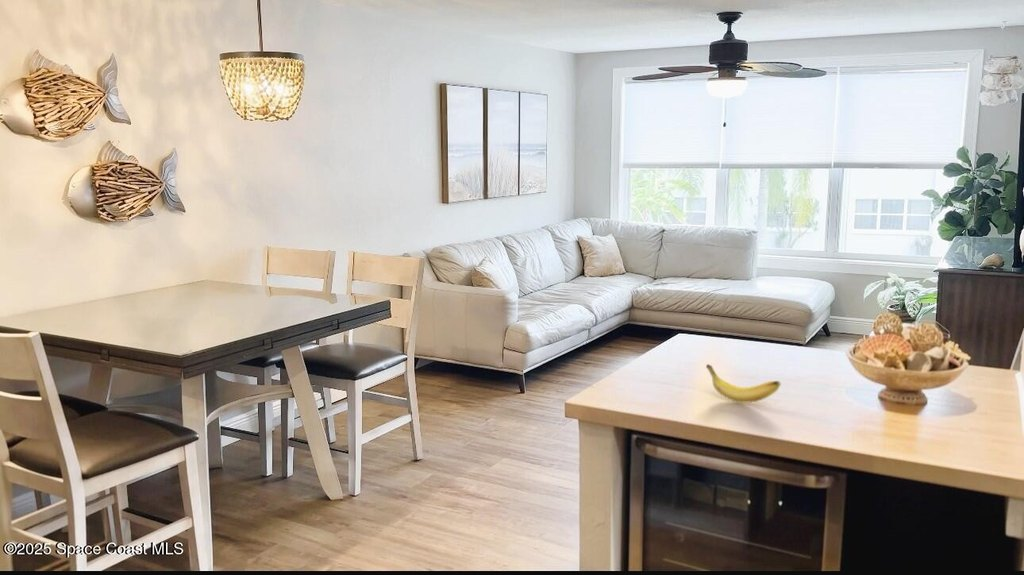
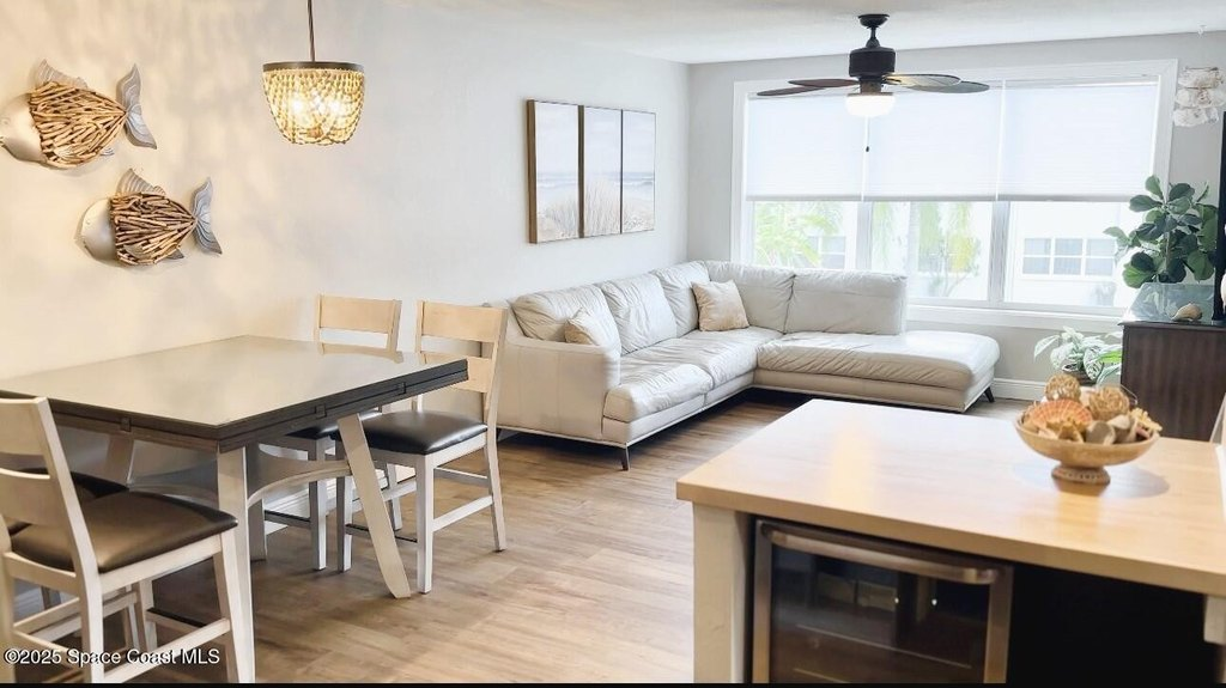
- banana (742, 387)
